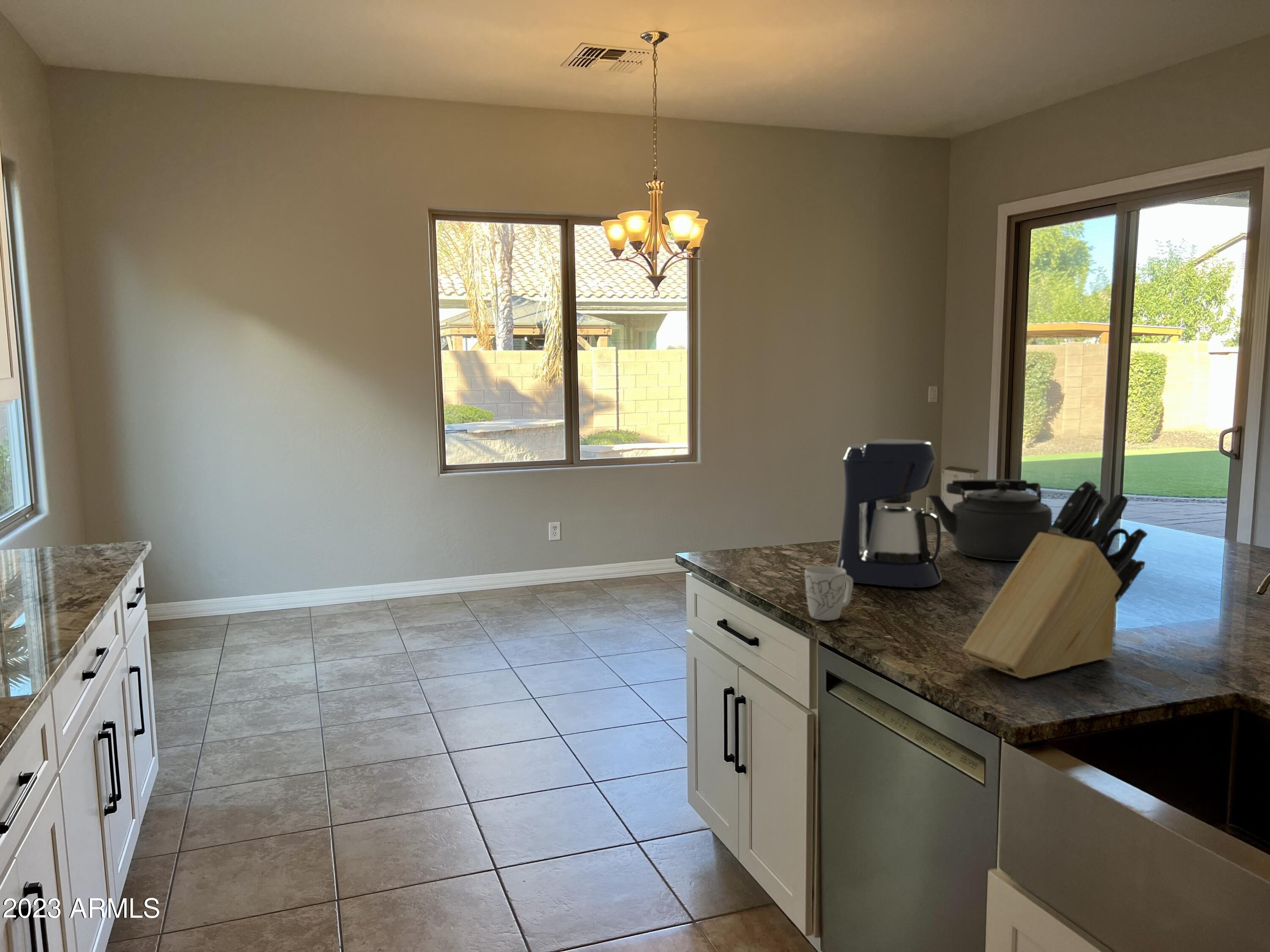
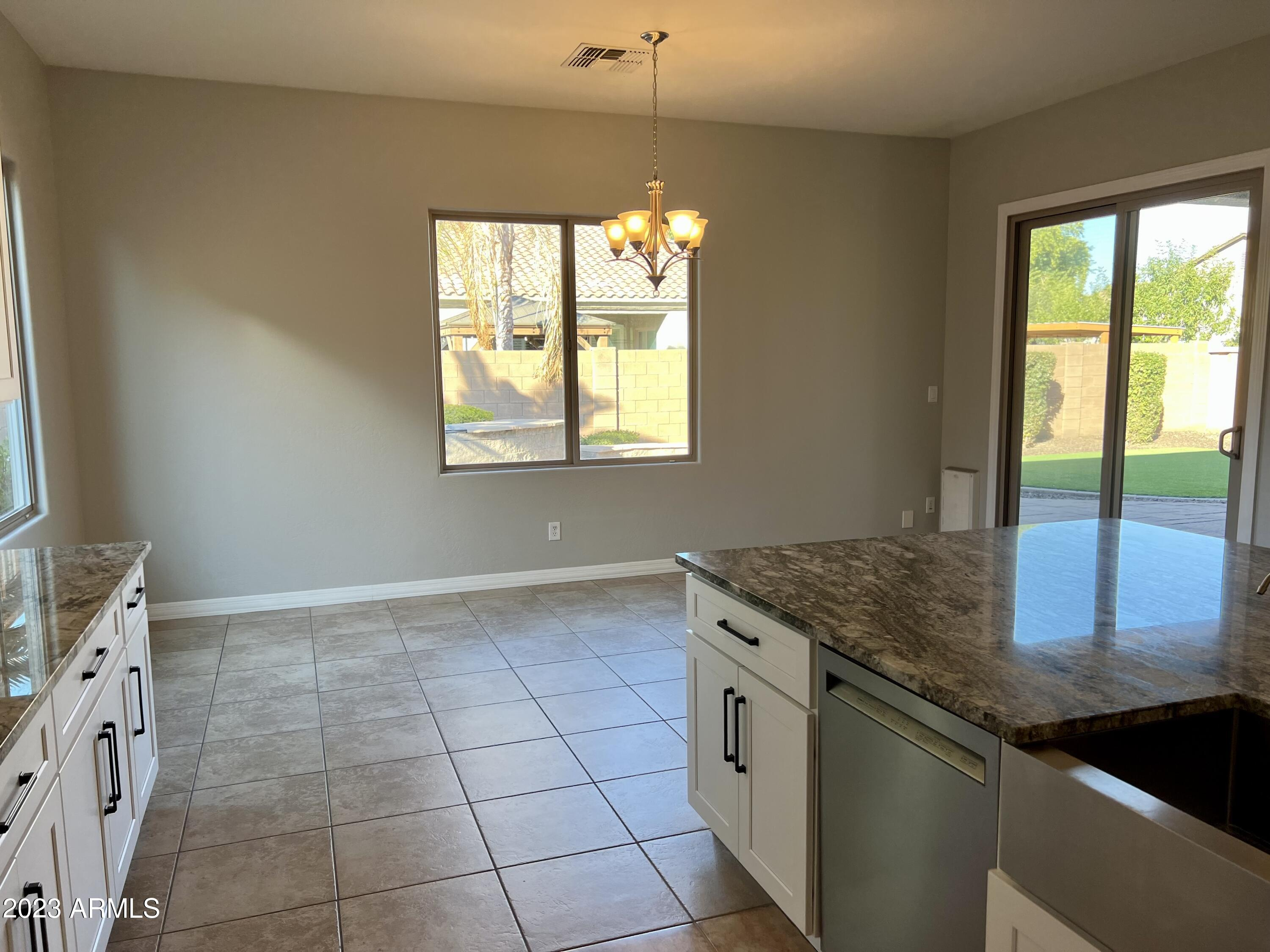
- kettle (997, 517)
- mug (831, 592)
- knife block (1059, 573)
- coffee maker (887, 509)
